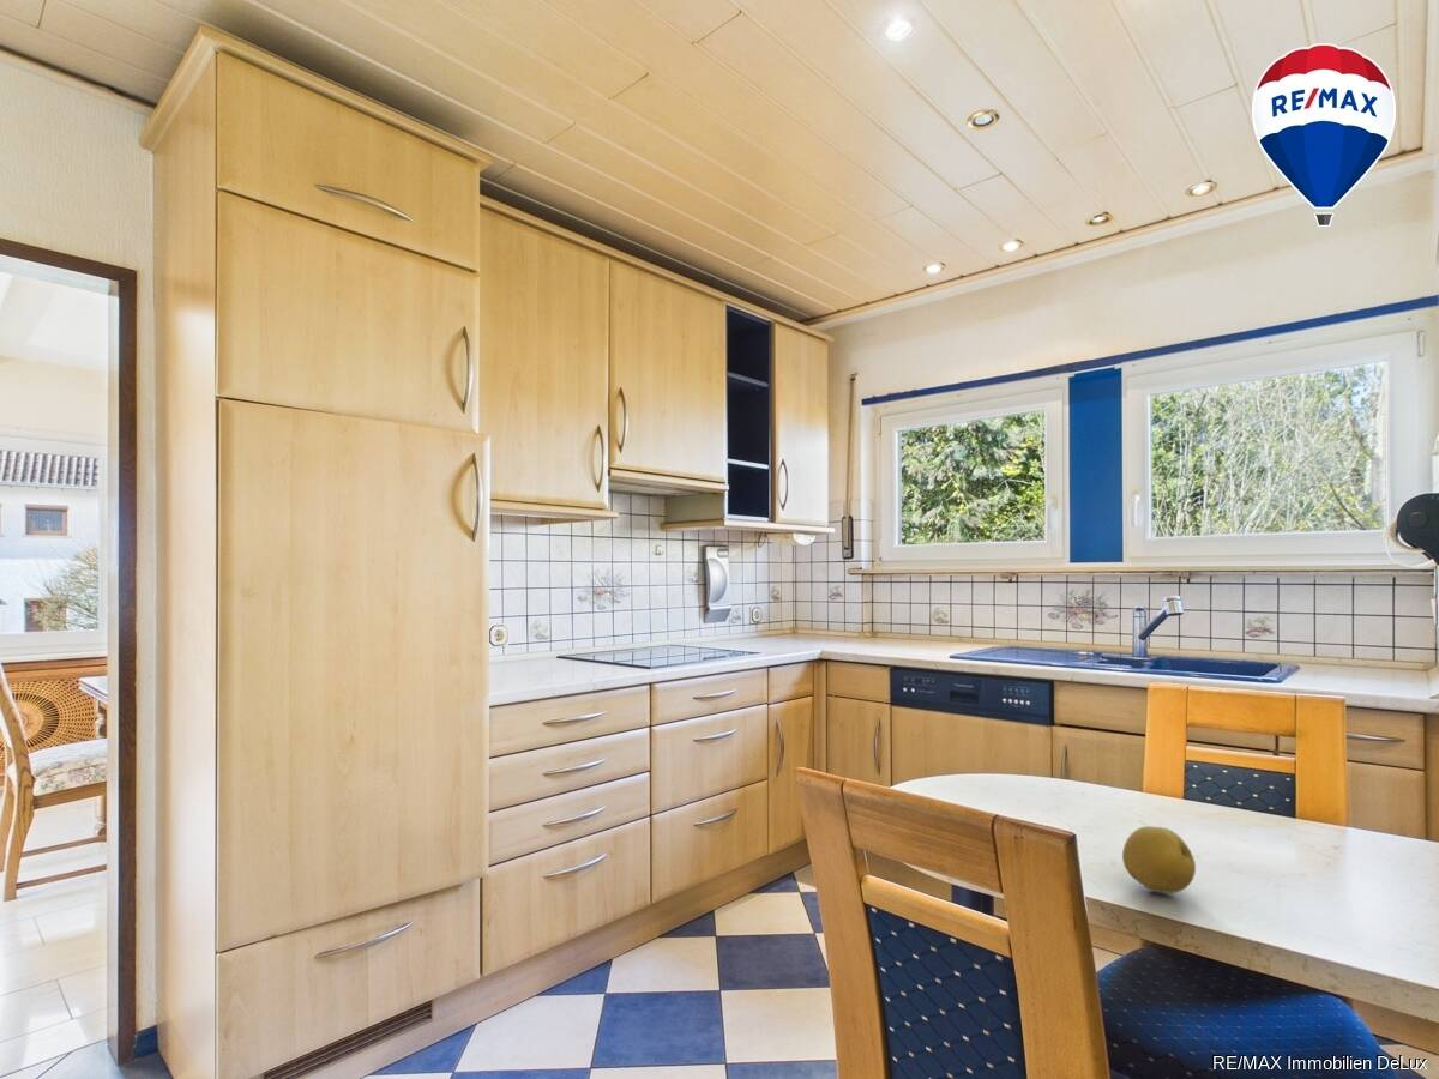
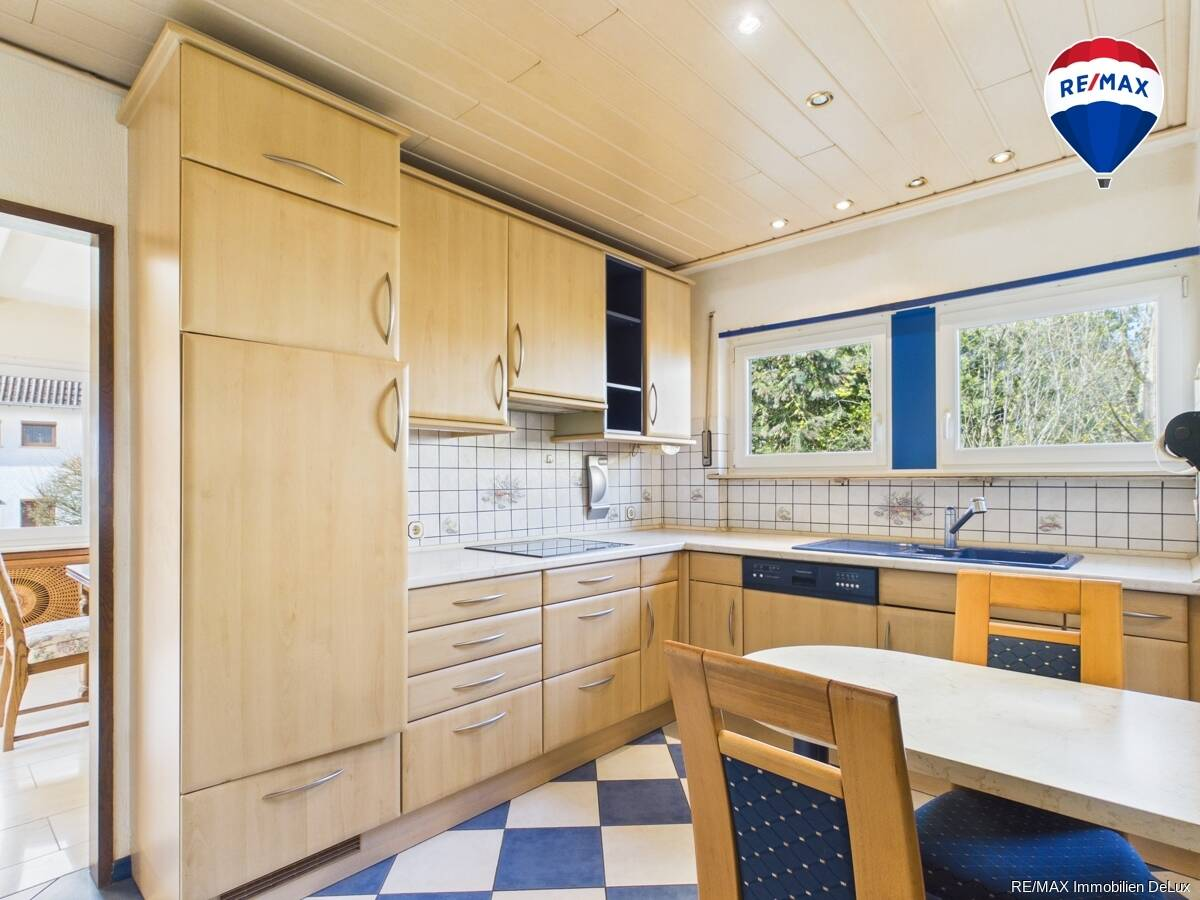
- fruit (1158, 858)
